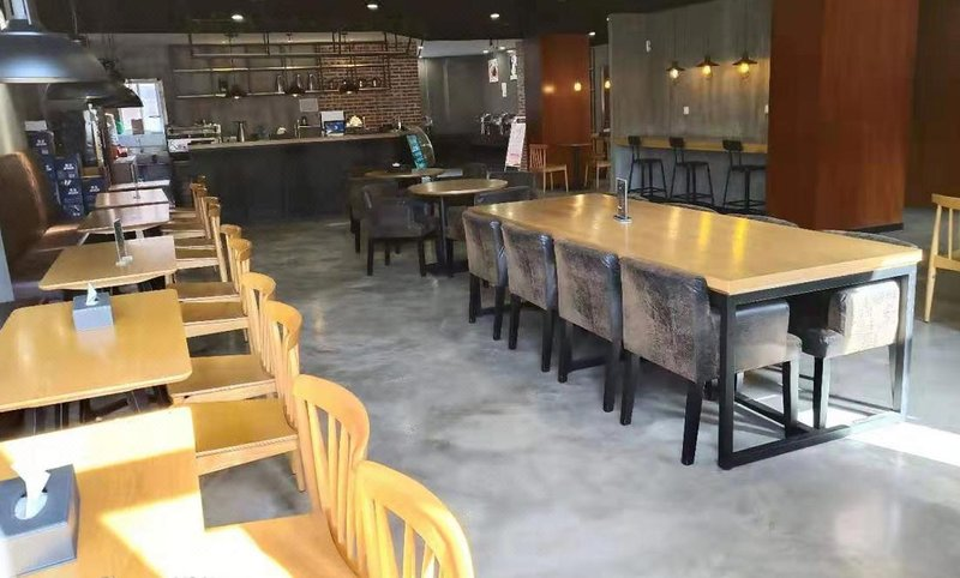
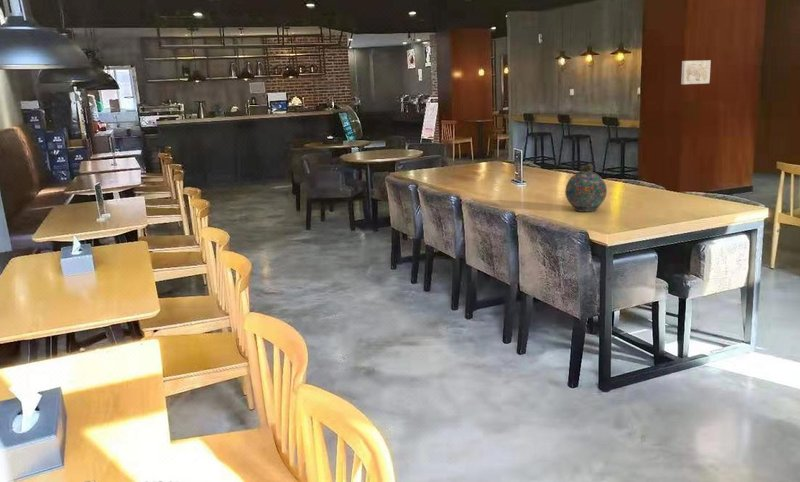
+ wall art (695, 72)
+ snuff bottle (585, 187)
